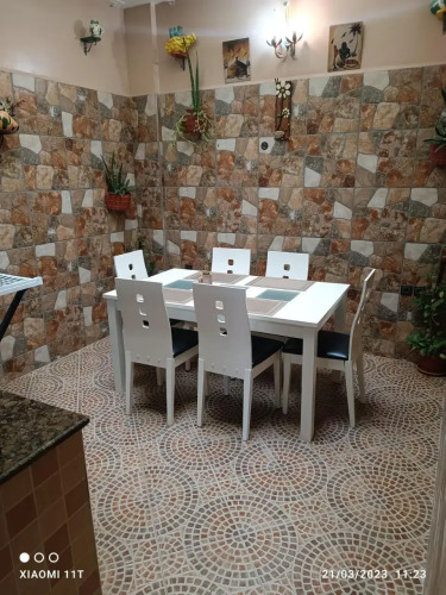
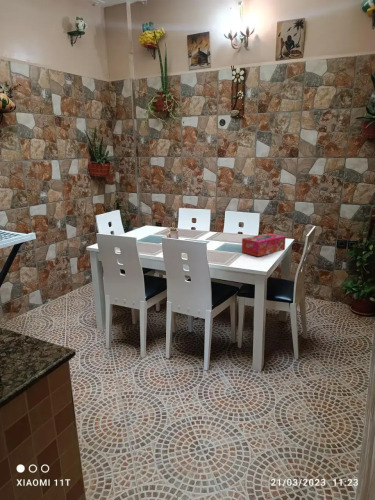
+ tissue box (263, 244)
